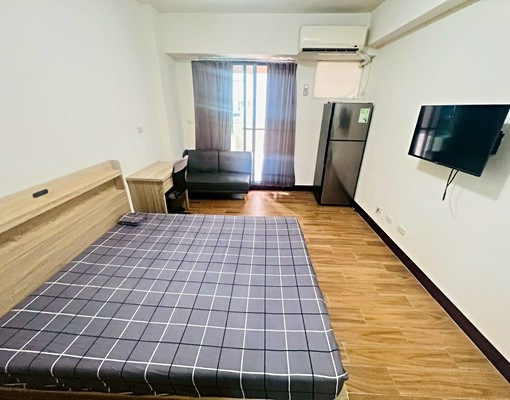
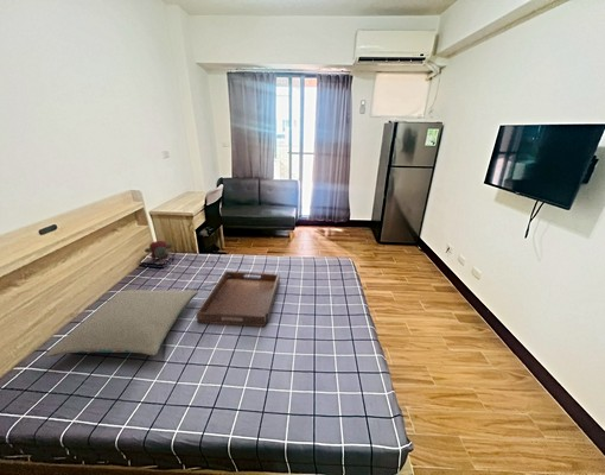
+ serving tray (243, 294)
+ stuffed bear (160, 253)
+ pillow (135, 317)
